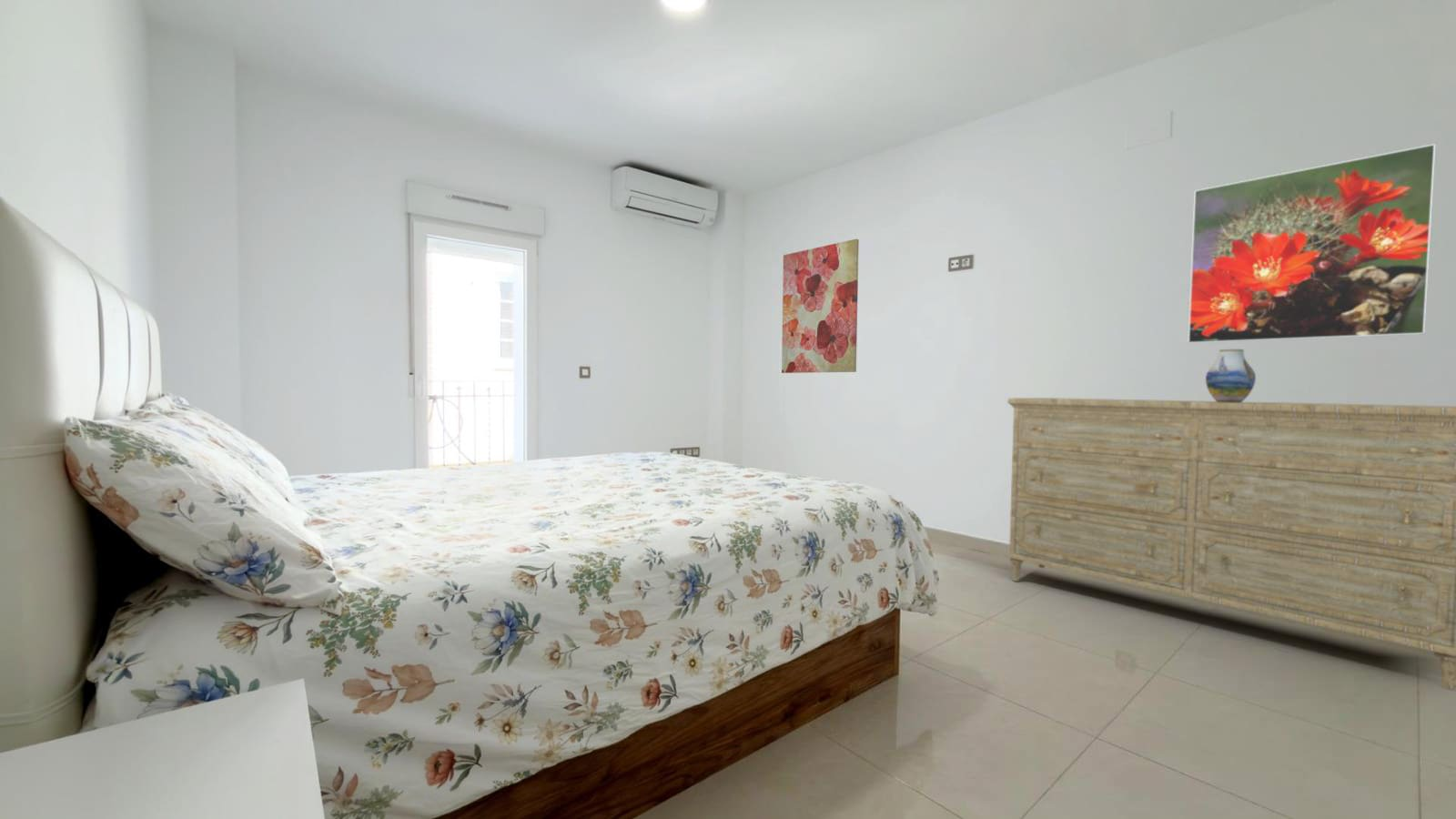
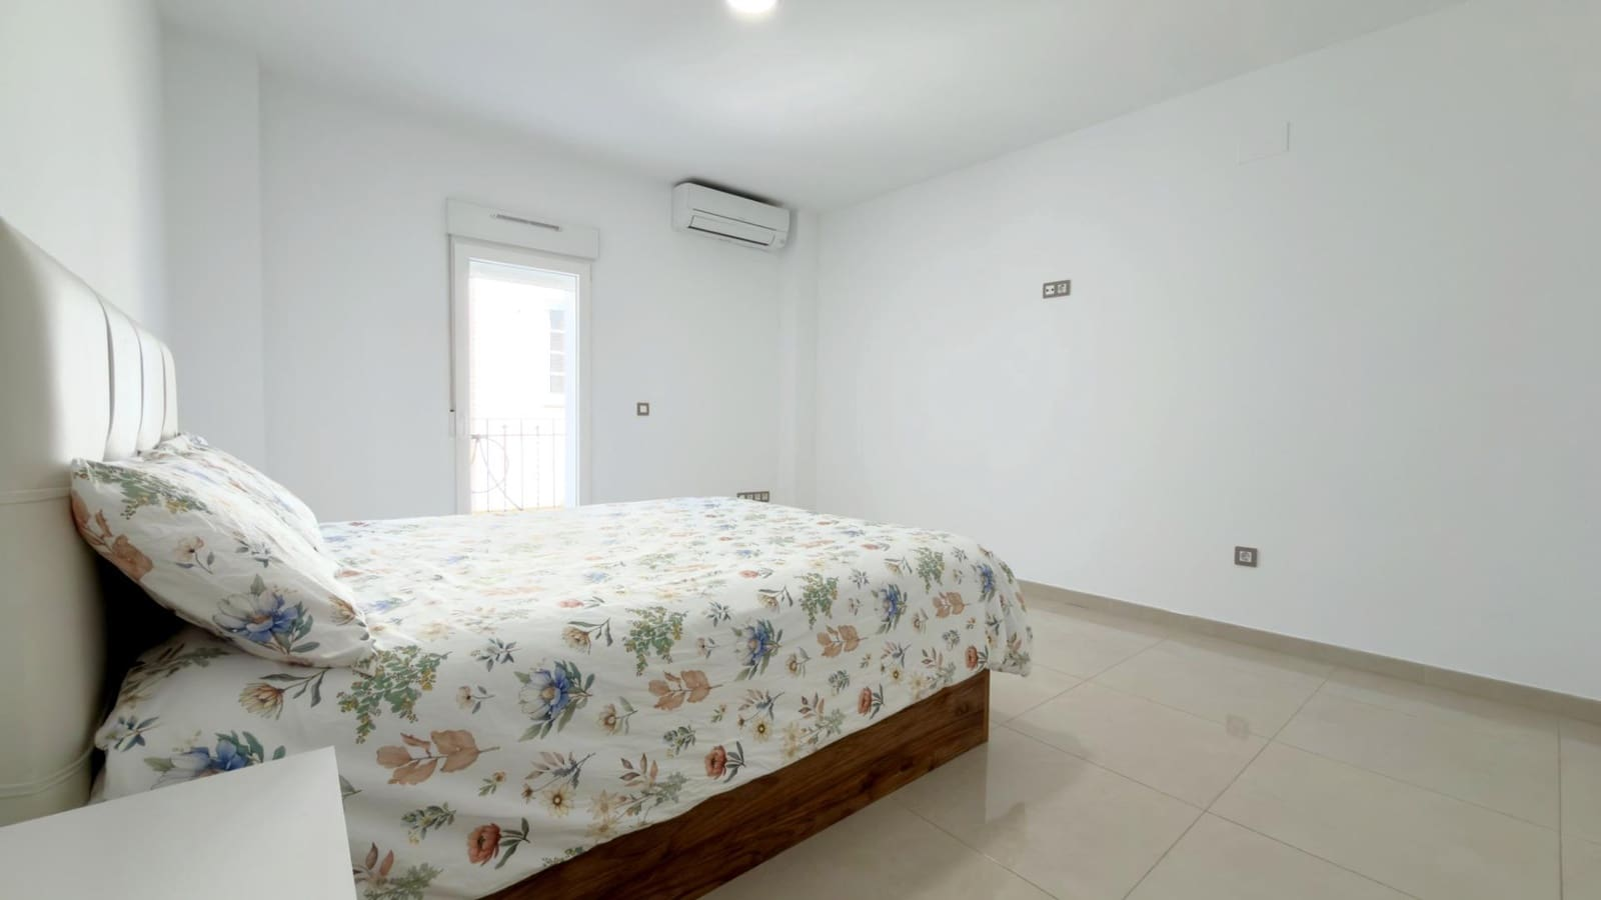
- dresser (1199, 508)
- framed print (1298, 255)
- vase (1229, 375)
- wall art (817, 310)
